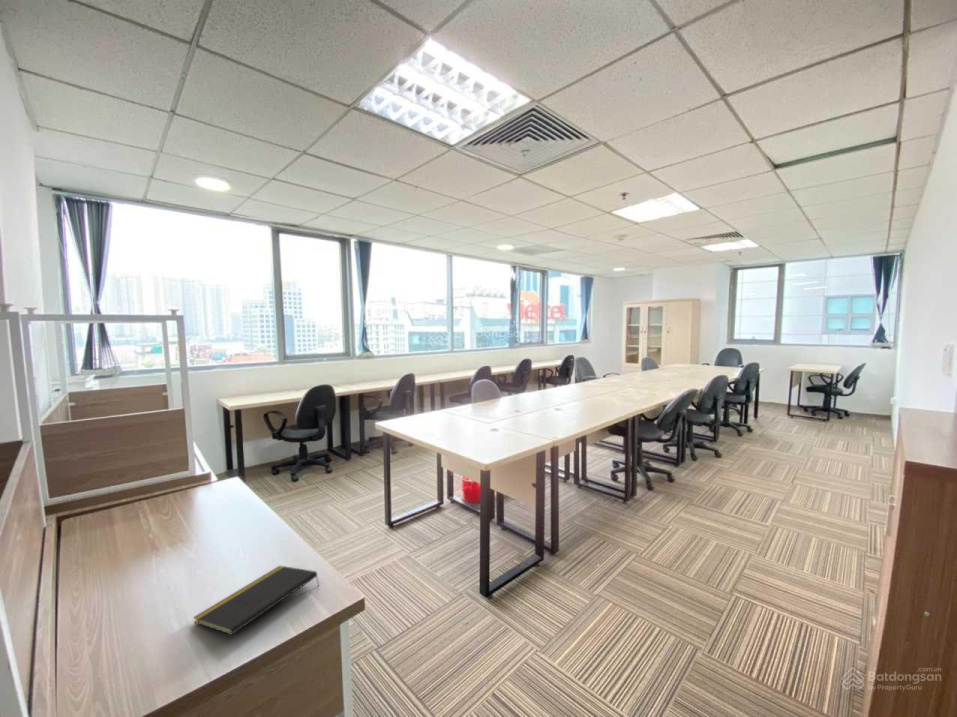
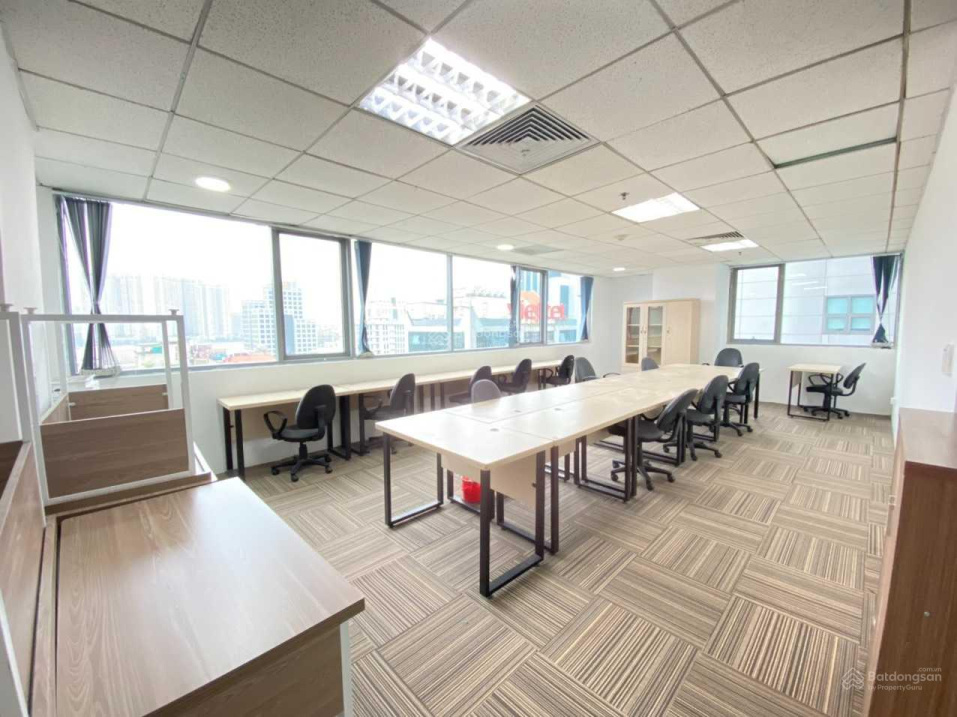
- notepad (259, 595)
